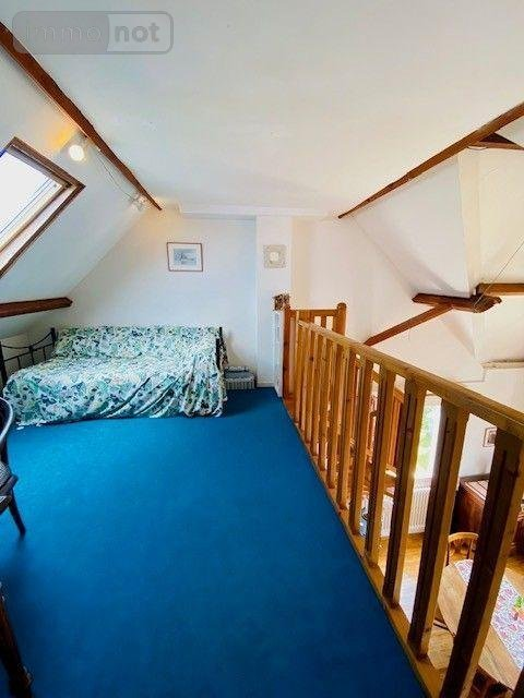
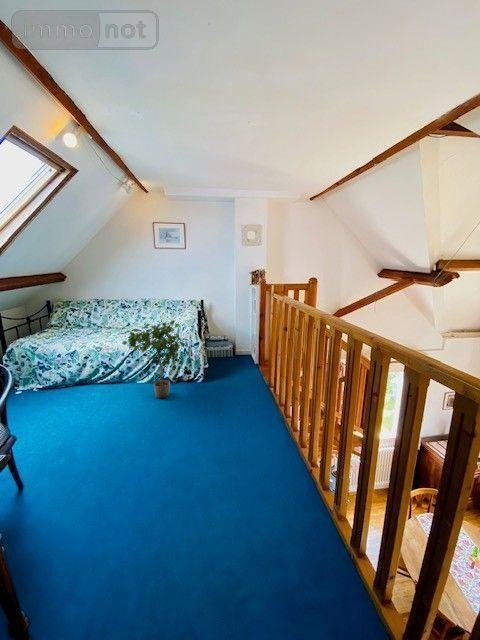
+ potted plant (158, 359)
